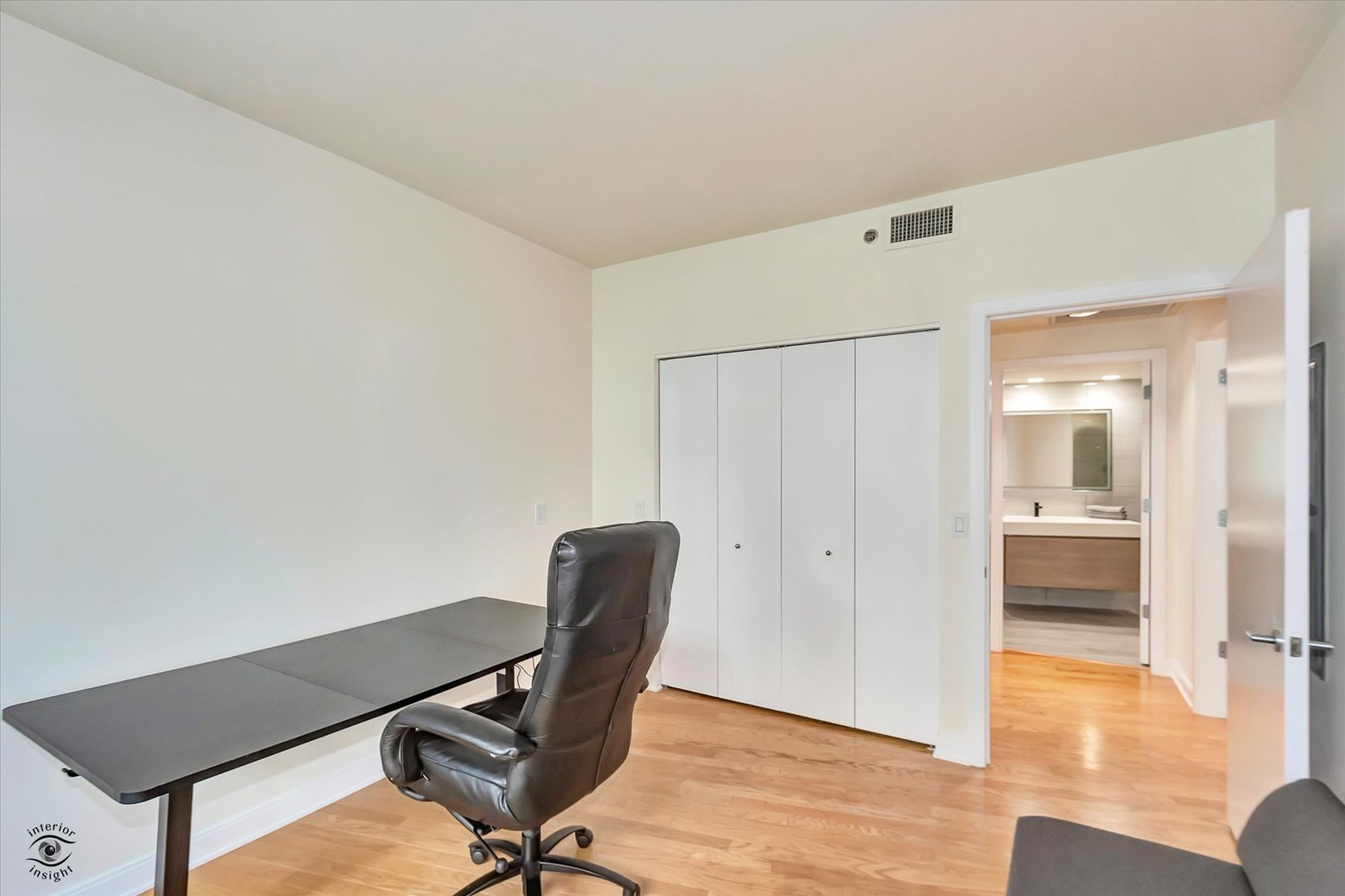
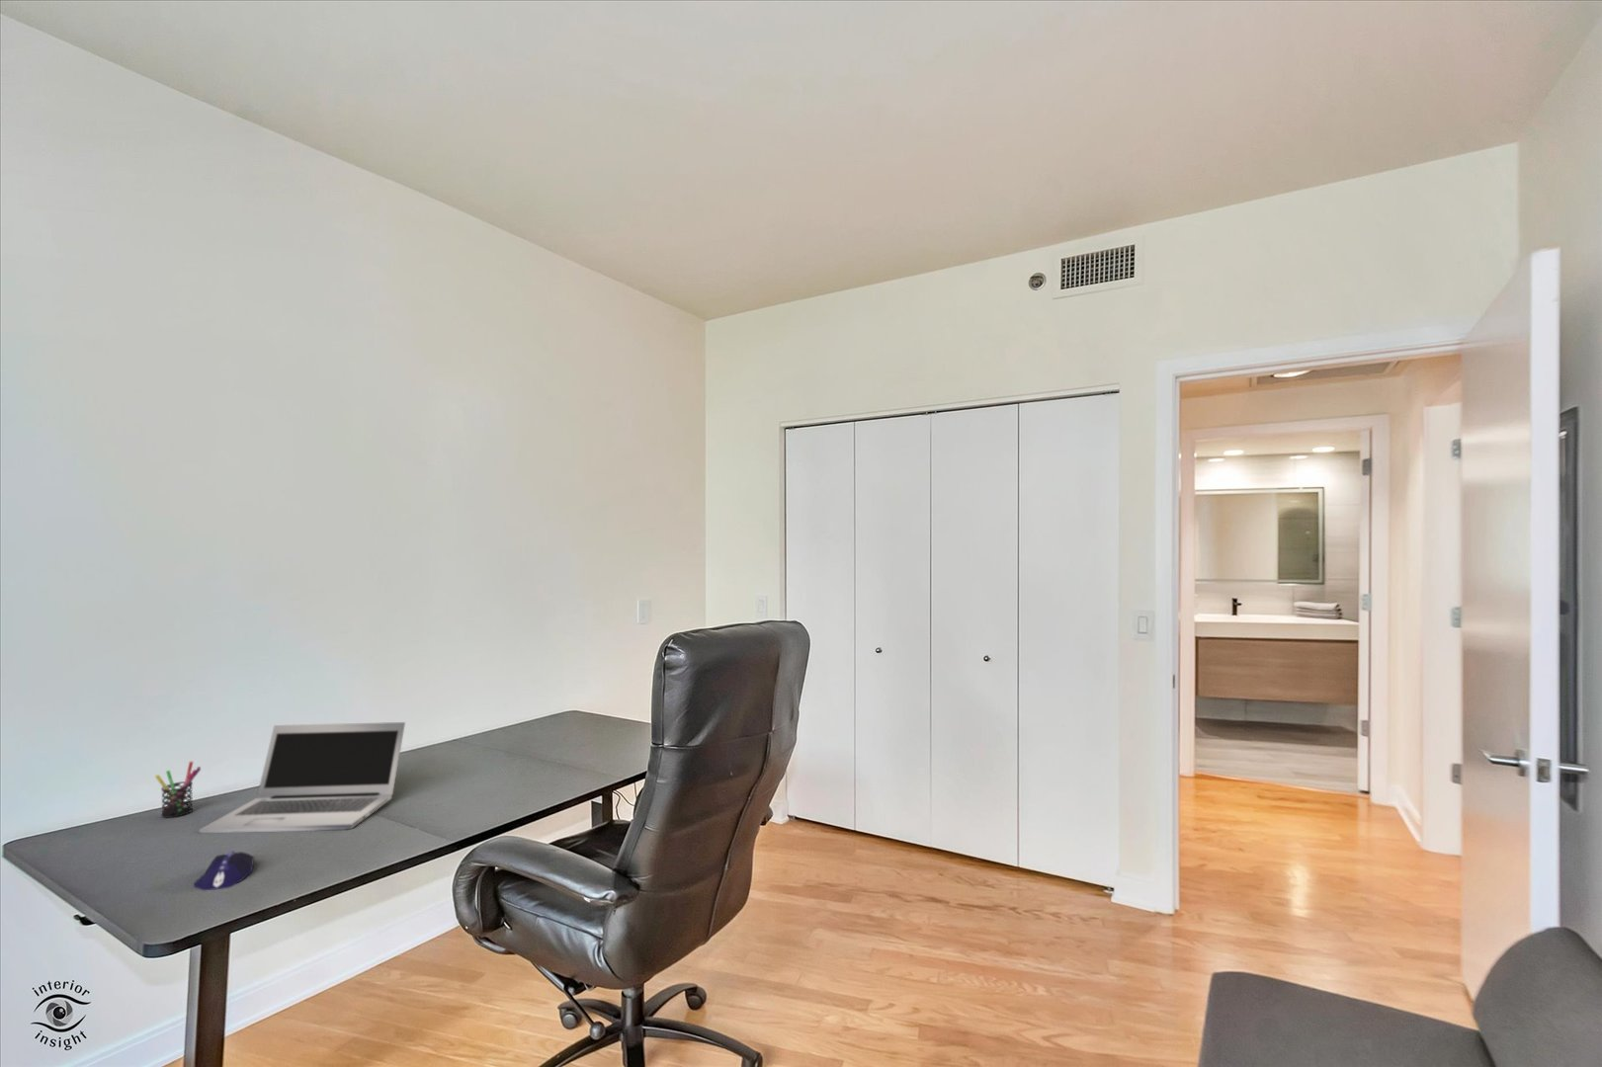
+ computer mouse (225, 863)
+ pen holder (177, 788)
+ laptop (311, 774)
